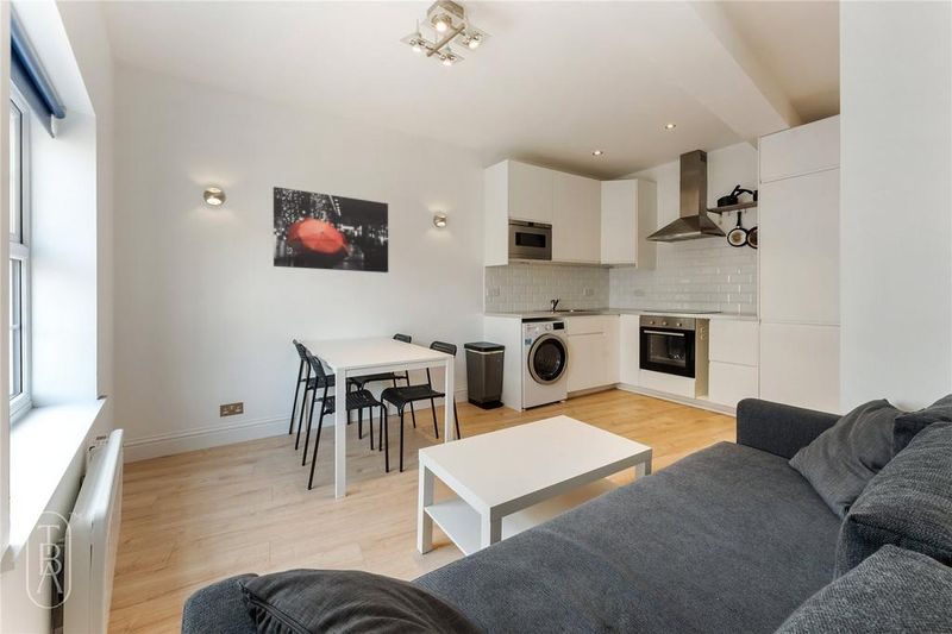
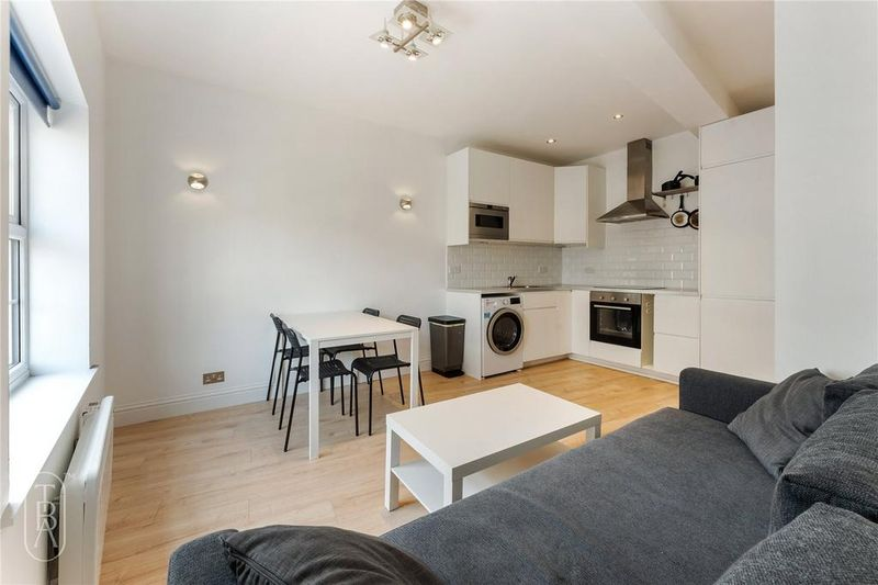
- wall art (334, 232)
